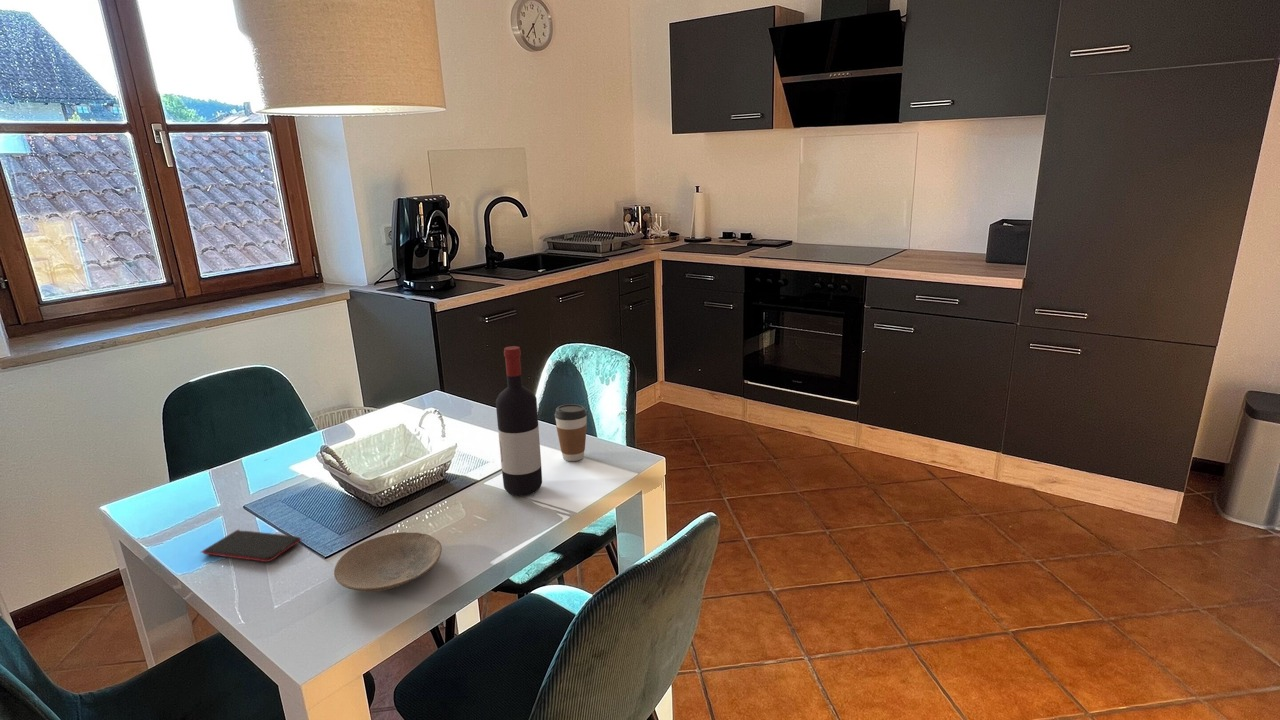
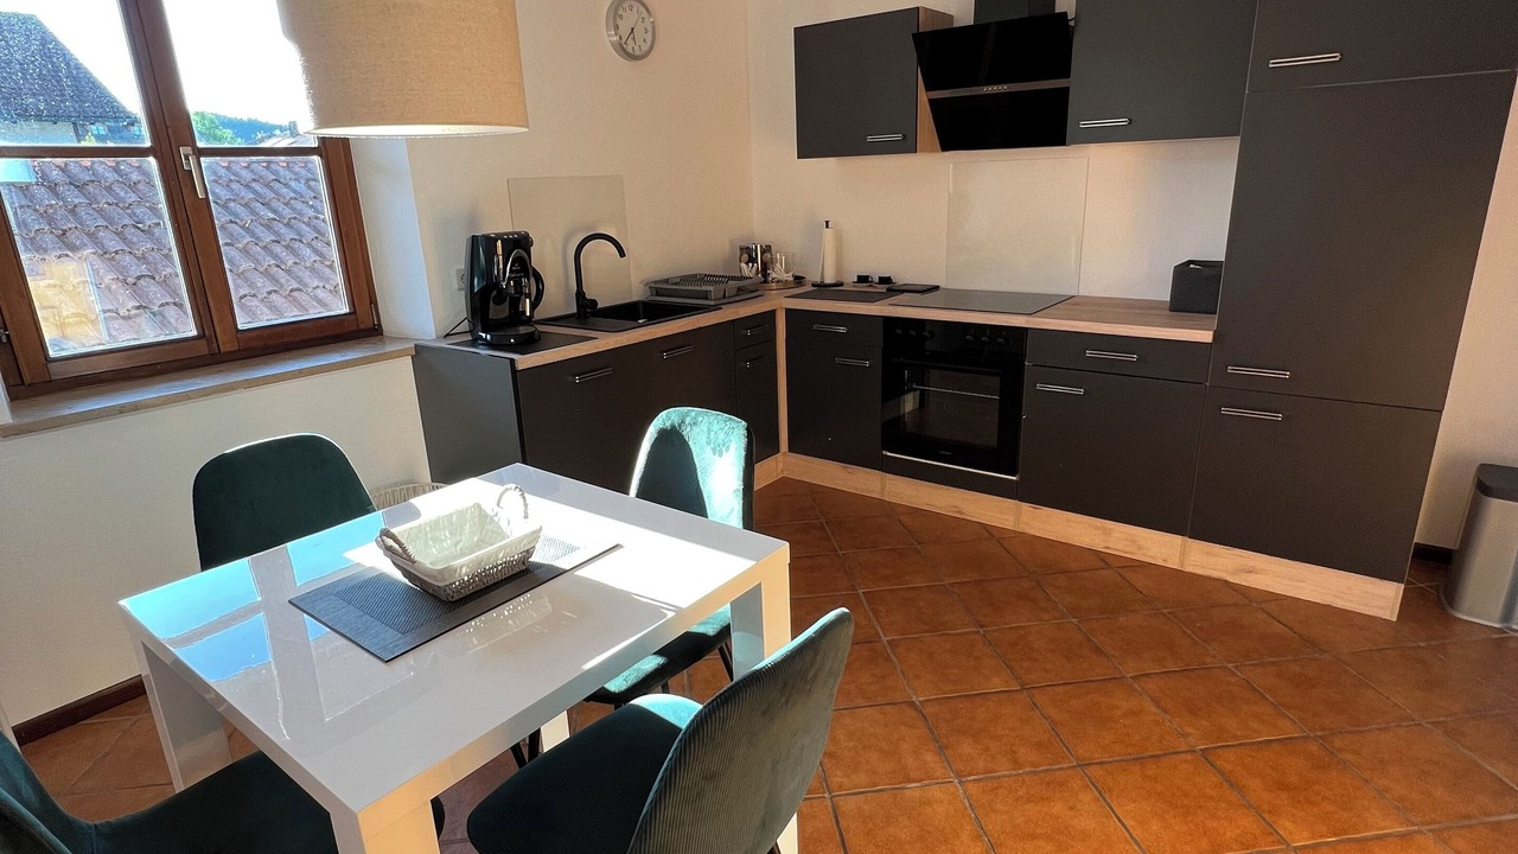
- plate (390, 565)
- wine bottle (517, 420)
- coffee cup (571, 432)
- smartphone (252, 545)
